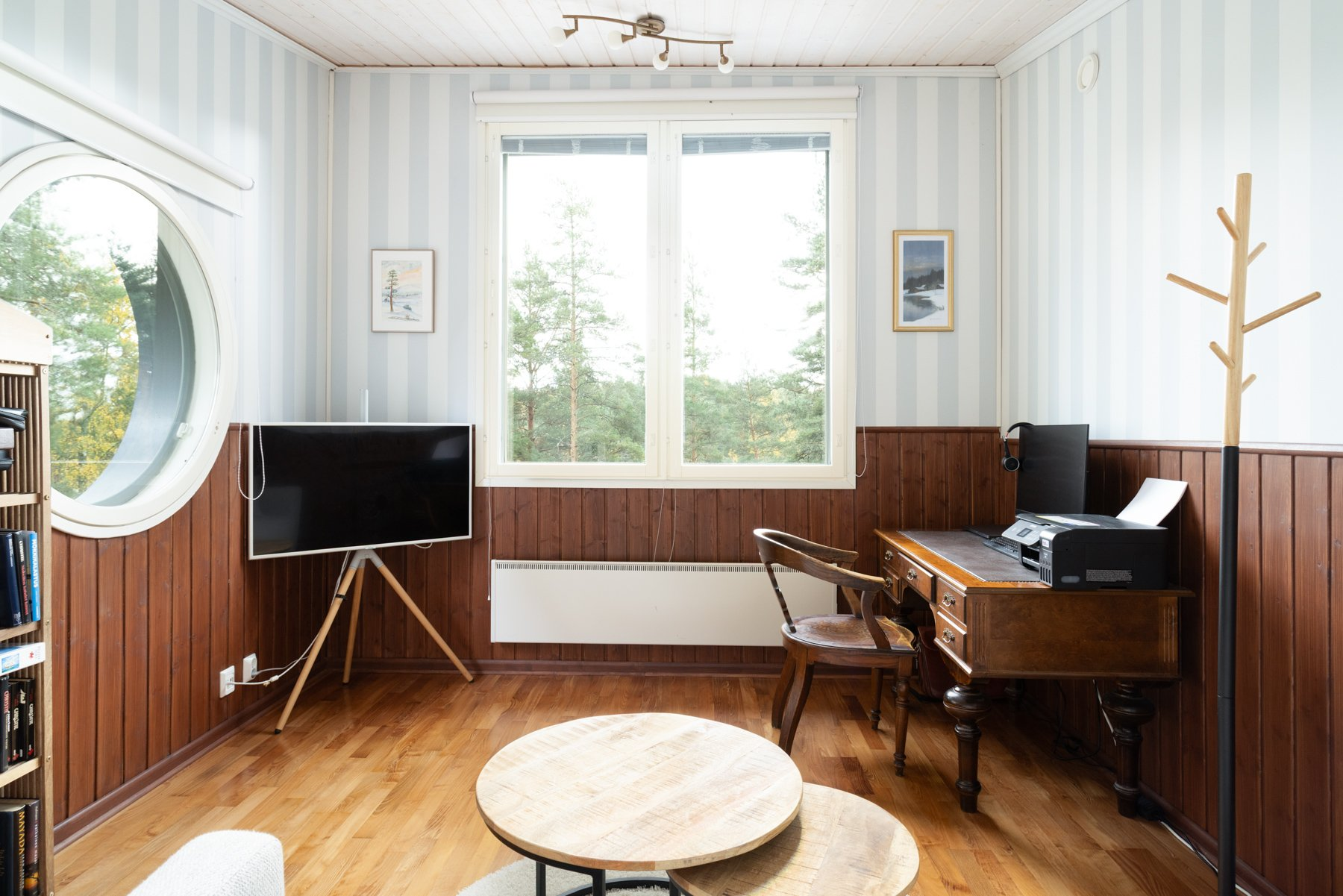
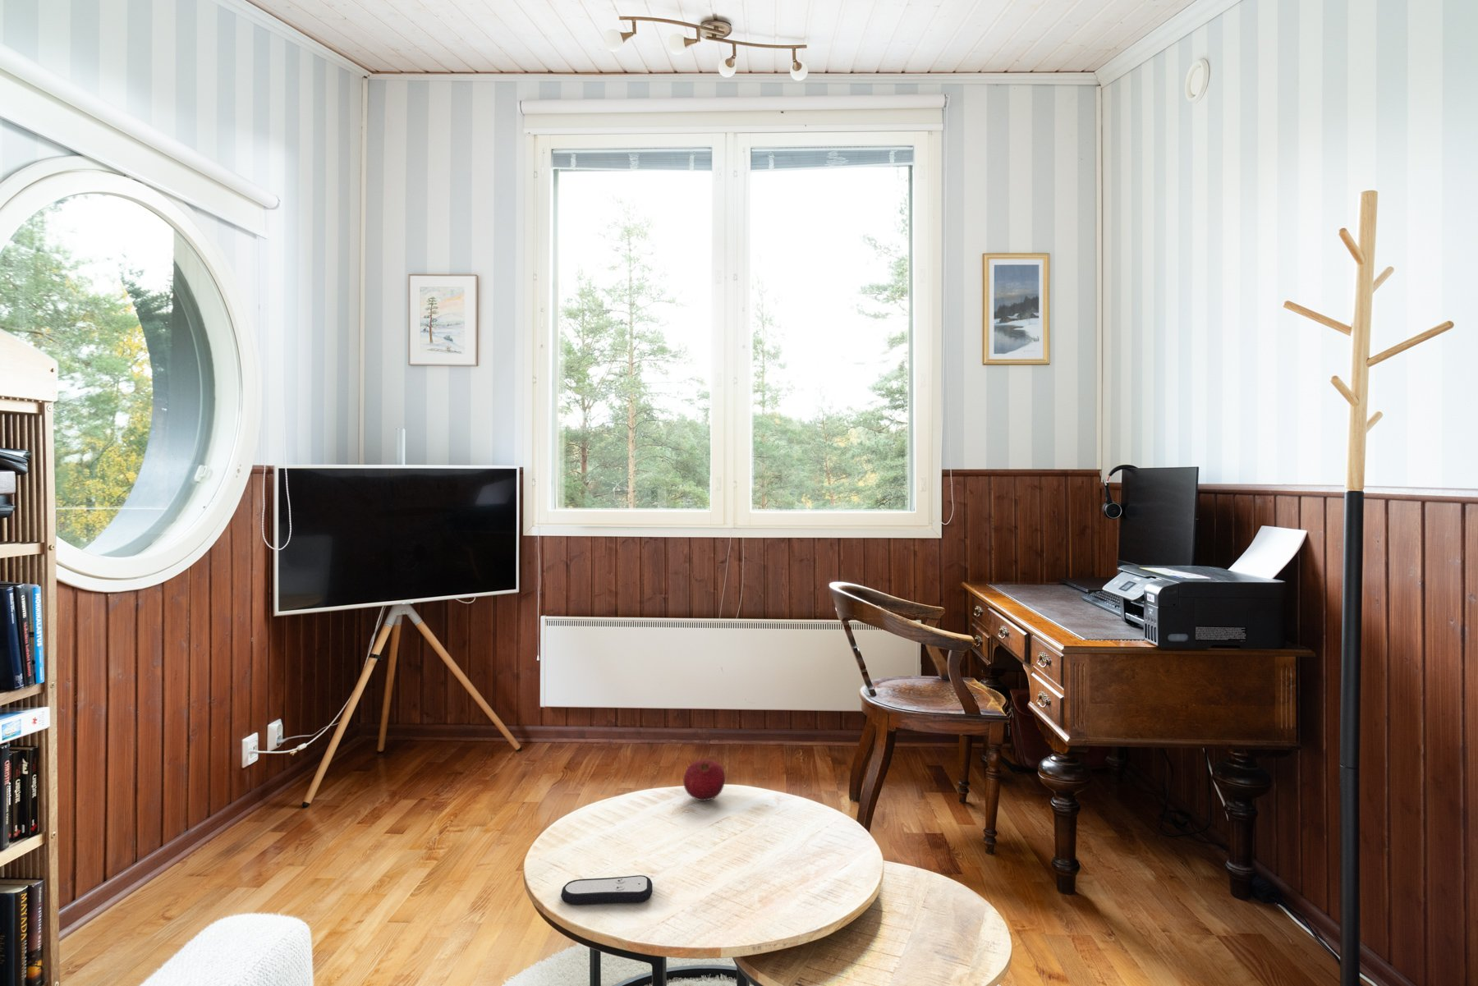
+ fruit (703, 778)
+ remote control (606, 890)
